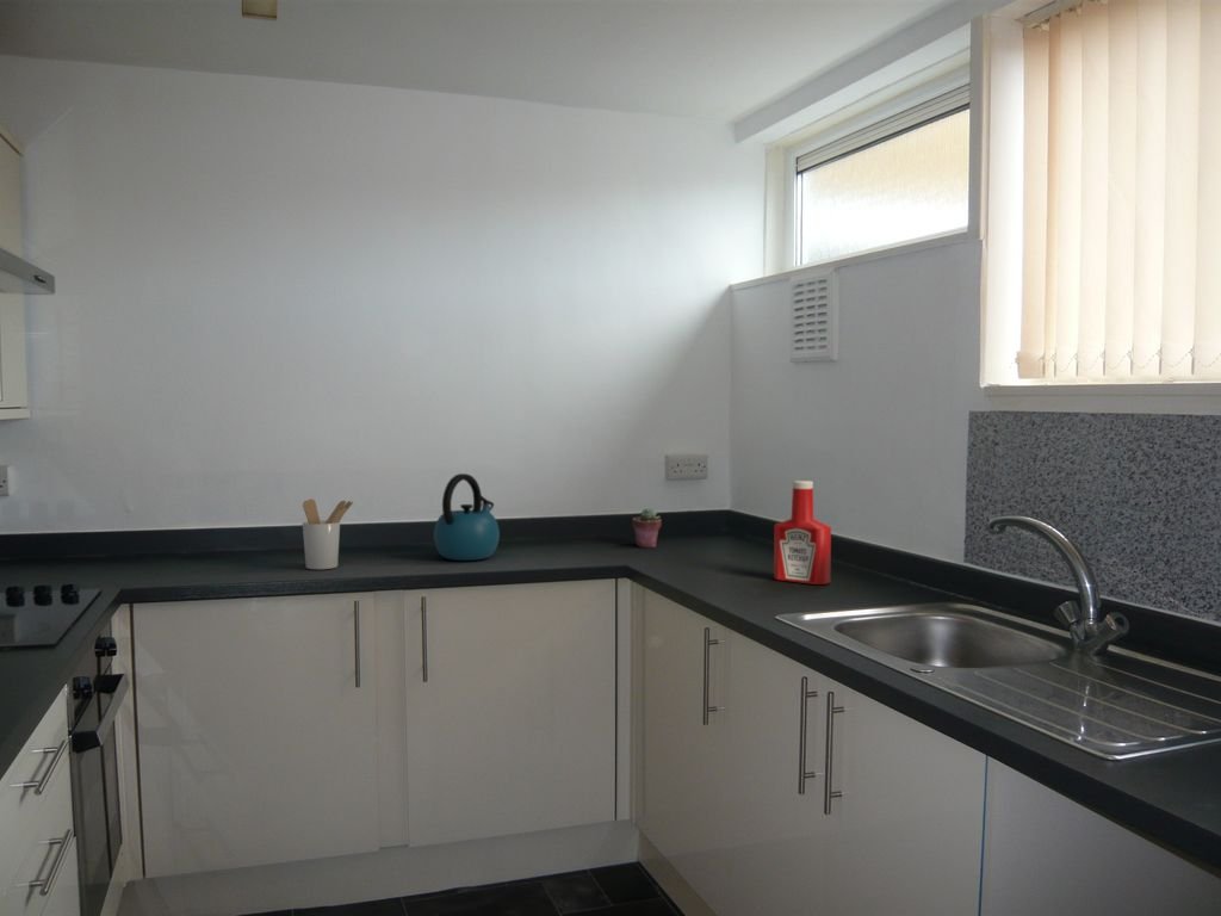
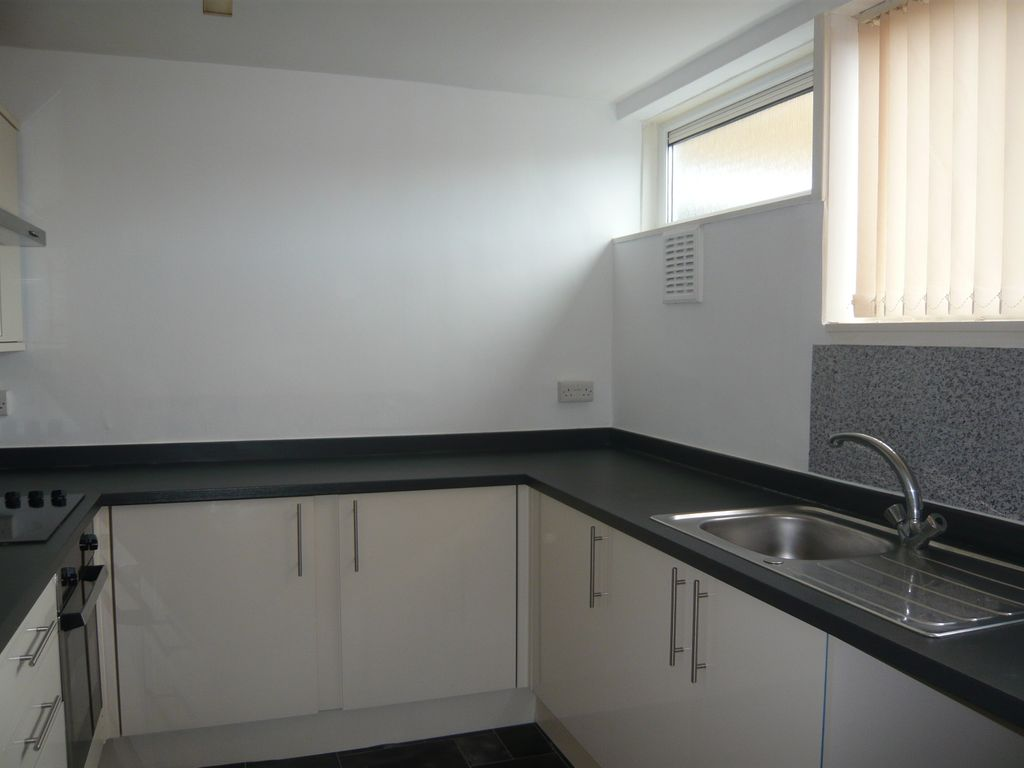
- utensil holder (329, 532)
- kettle (469, 515)
- soap bottle (801, 531)
- potted succulent (646, 526)
